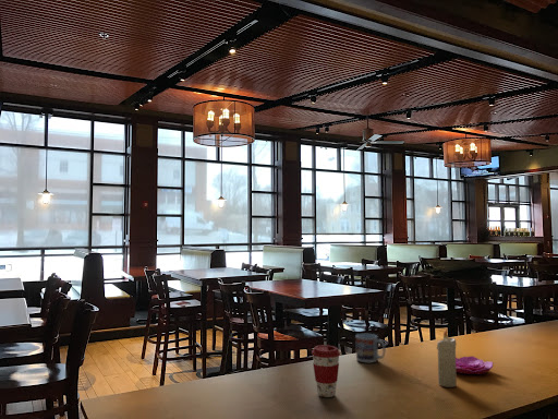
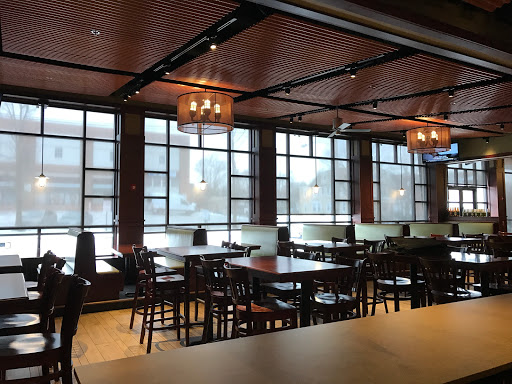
- flower (466, 366)
- cup (371, 348)
- coffee cup (326, 370)
- candle (446, 357)
